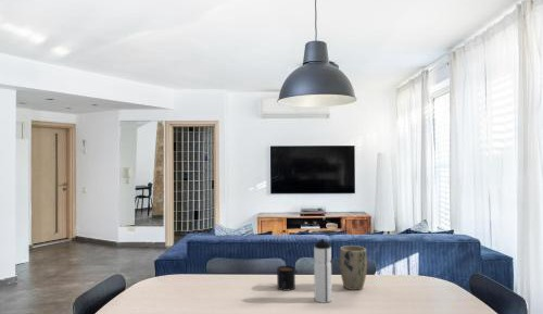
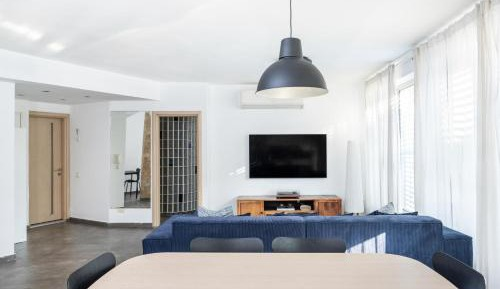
- mug (283, 276)
- water bottle (323, 268)
- plant pot (353, 267)
